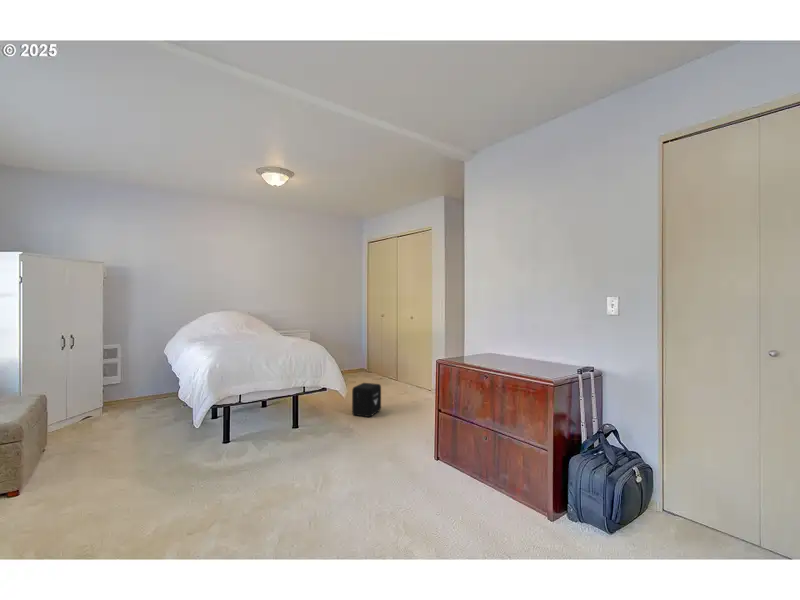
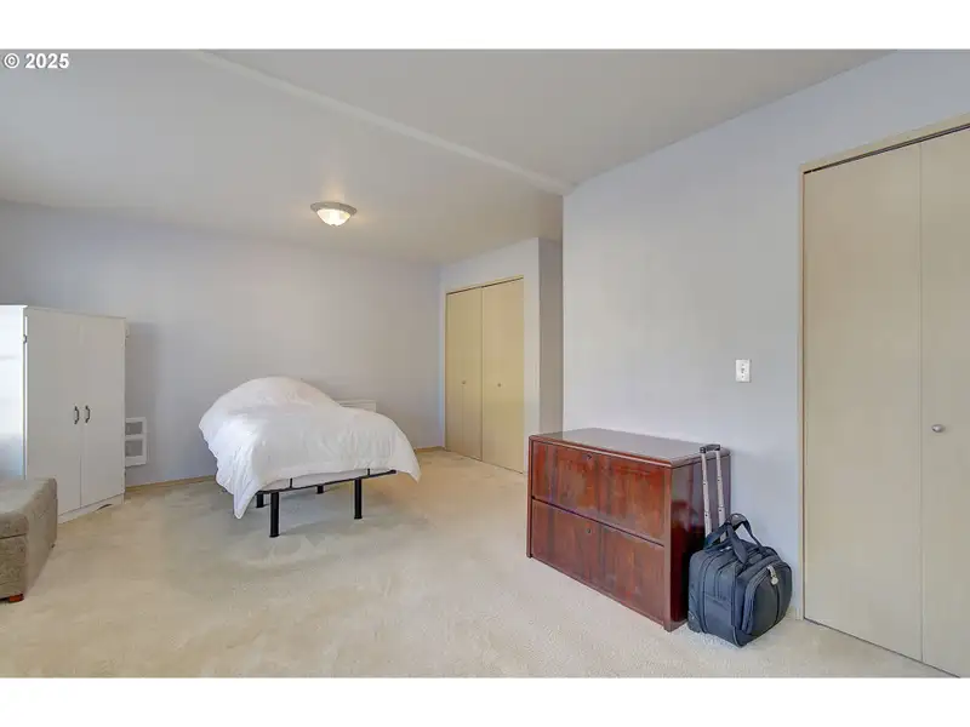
- air purifier (367, 399)
